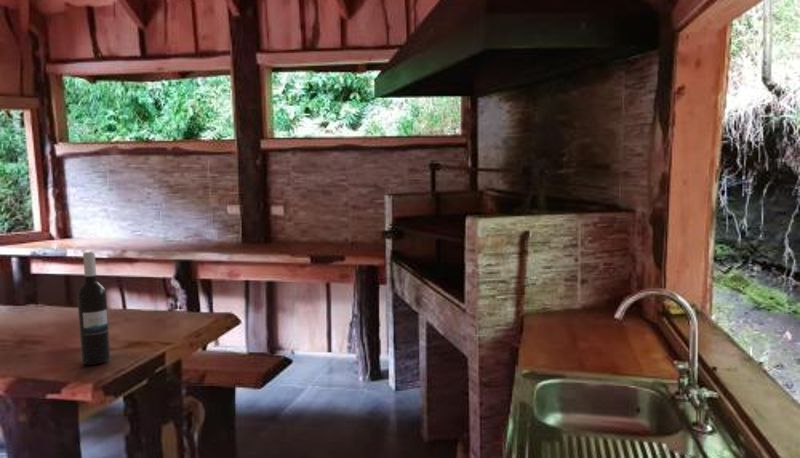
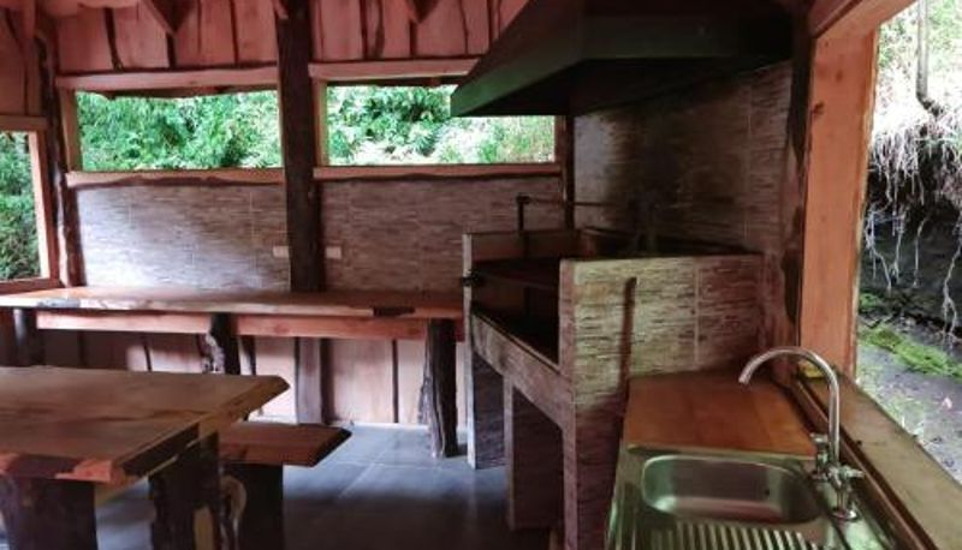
- wine bottle (92, 307)
